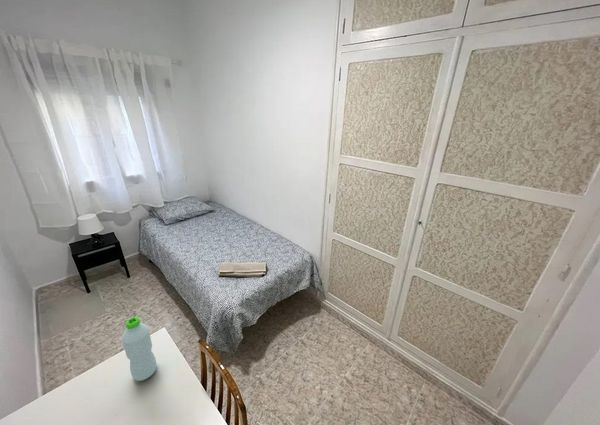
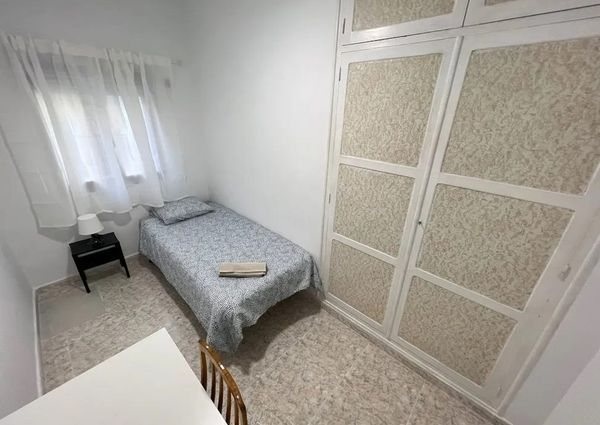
- water bottle (139, 348)
